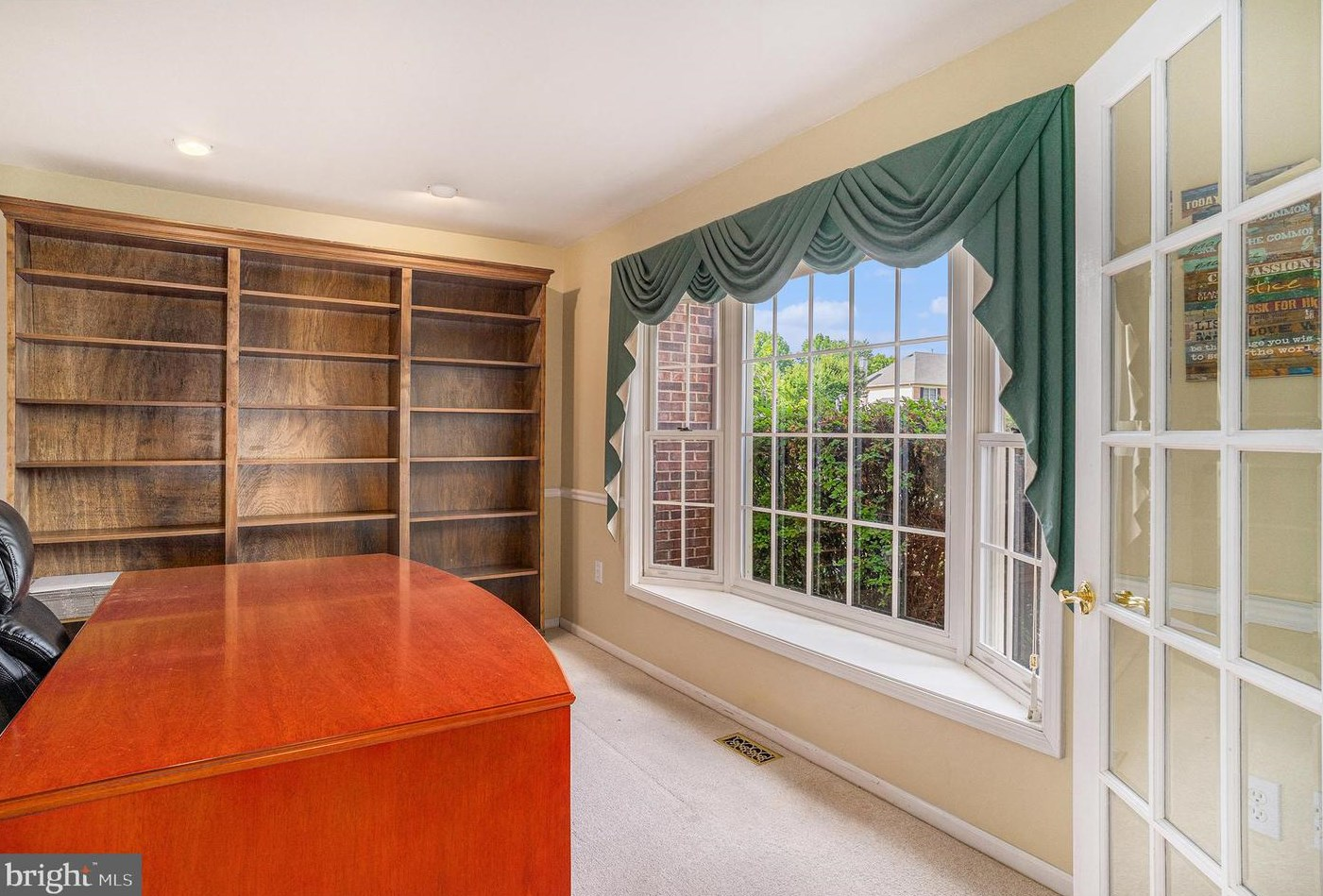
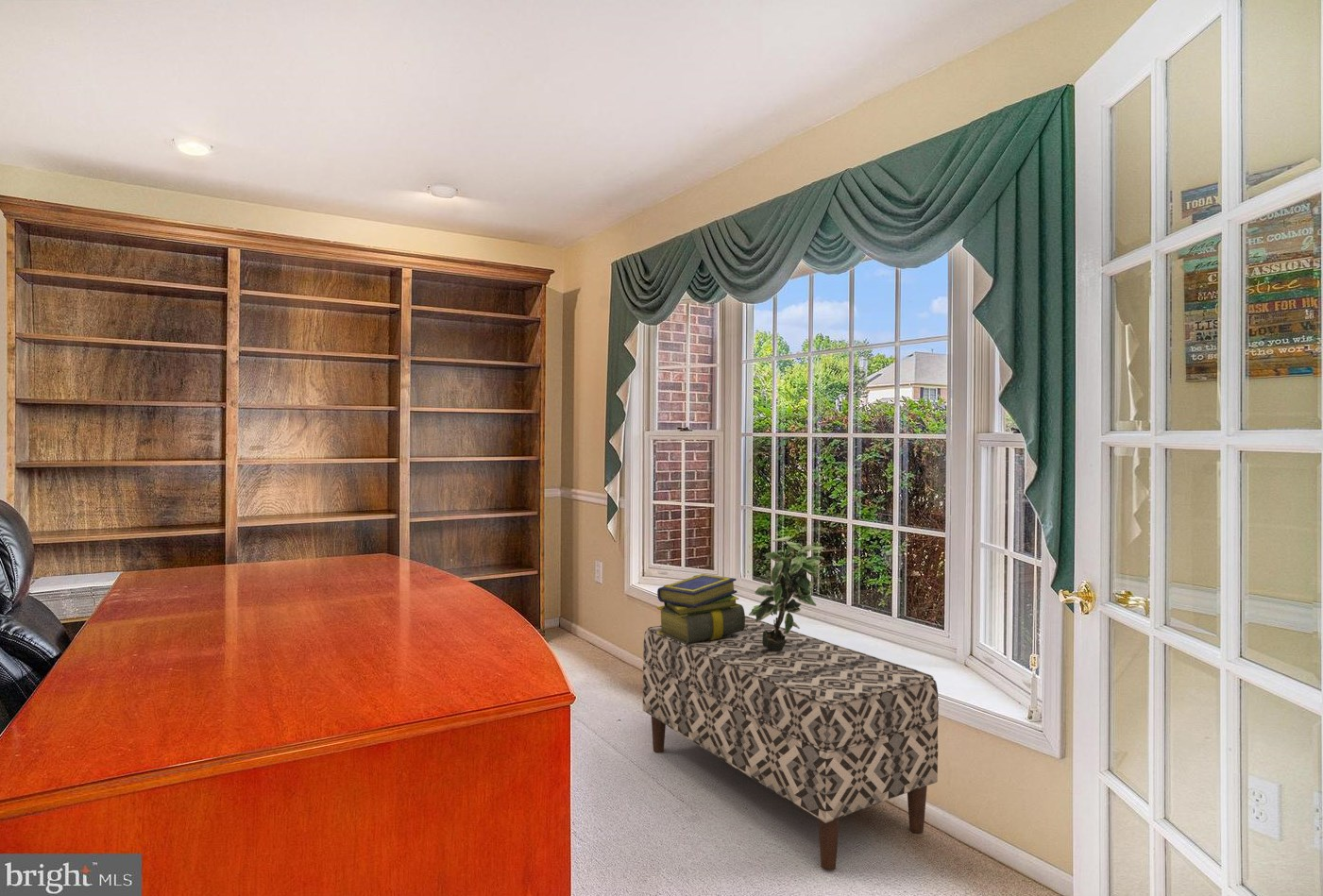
+ potted plant (788, 593)
+ stack of books (700, 606)
+ bench (772, 717)
